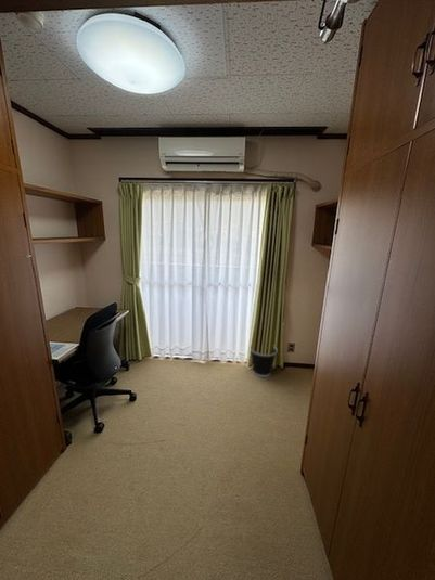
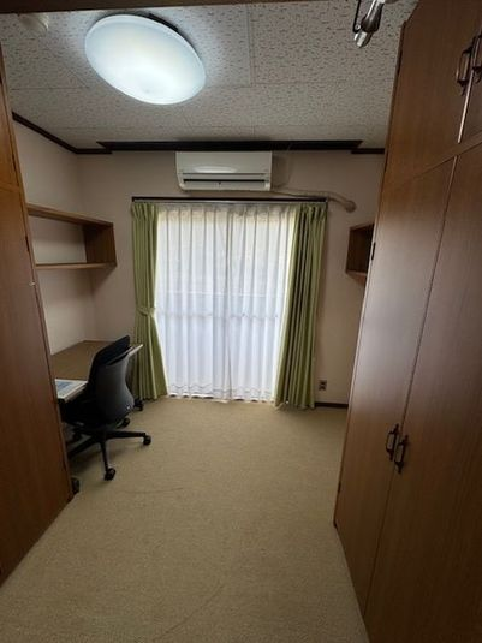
- wastebasket (263, 360)
